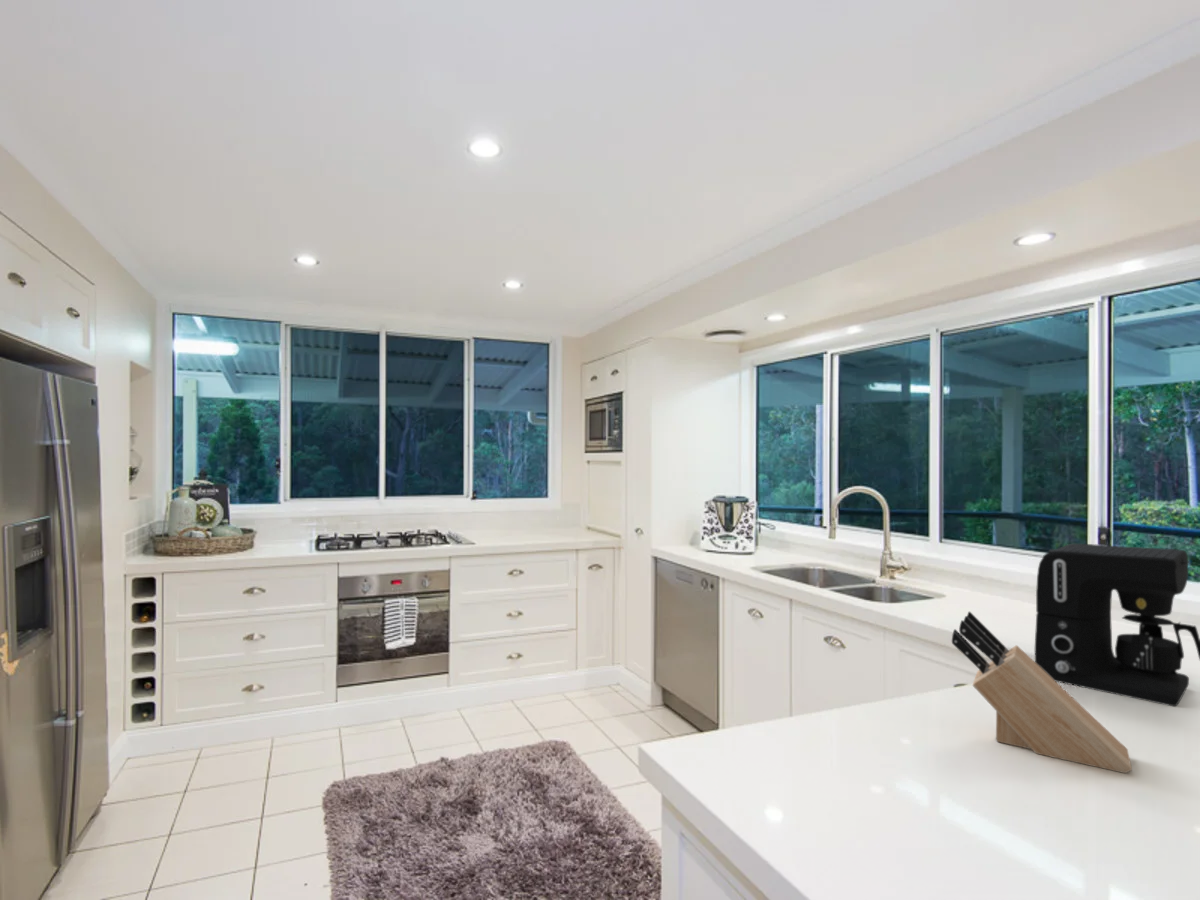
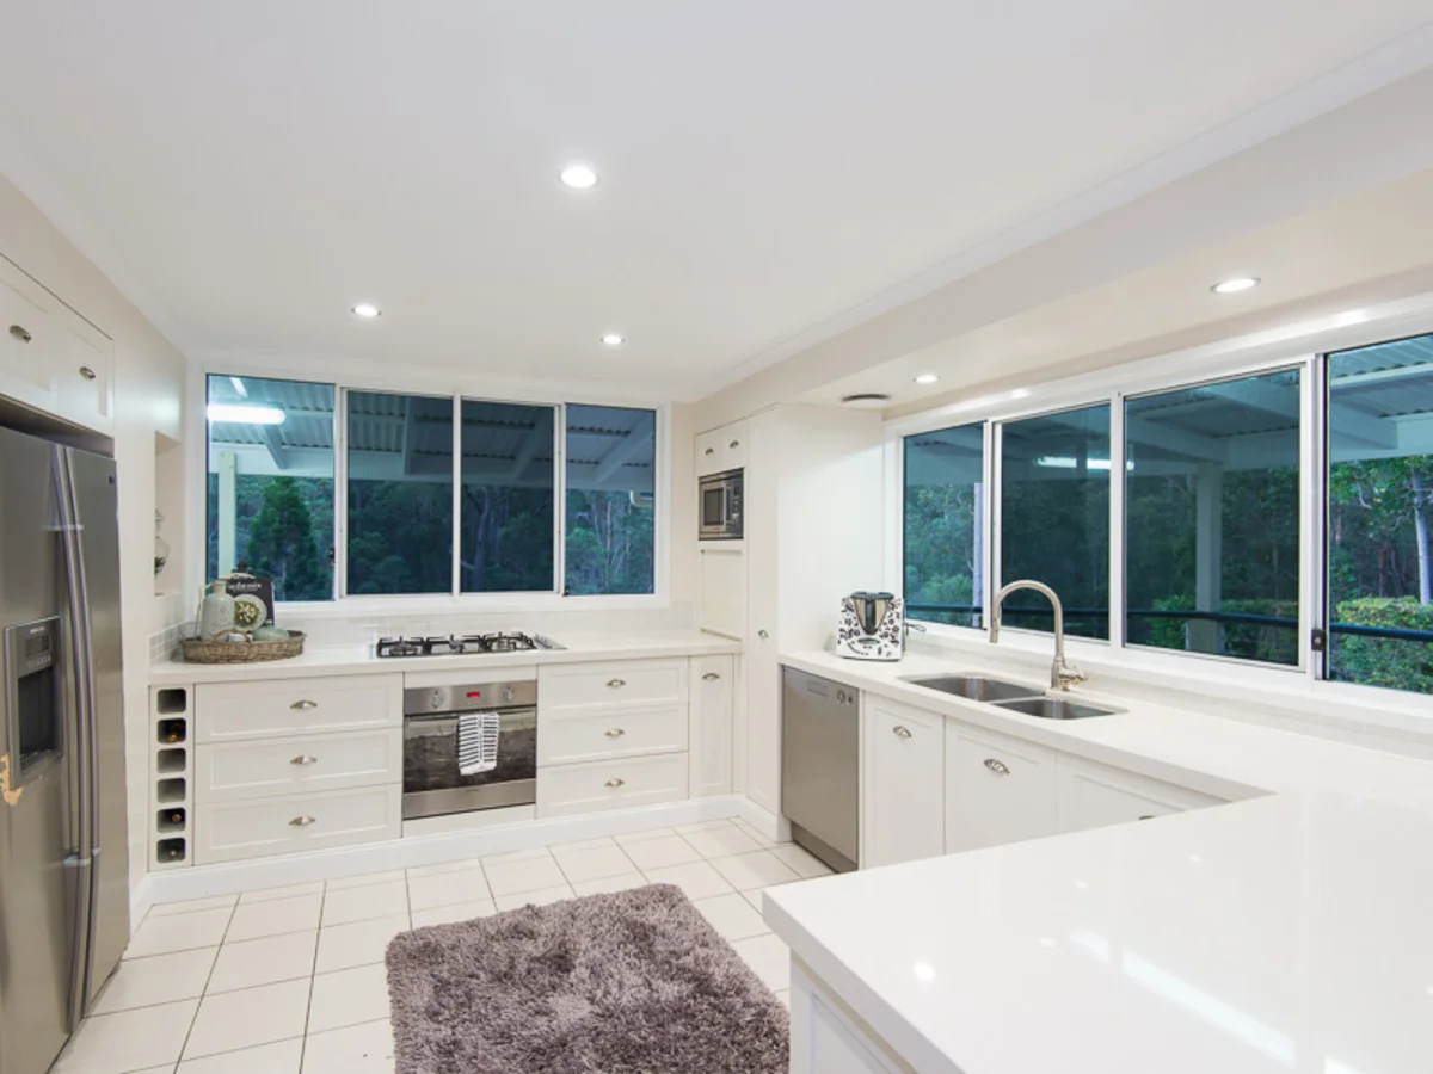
- knife block (1034, 684)
- coffee maker (1122, 617)
